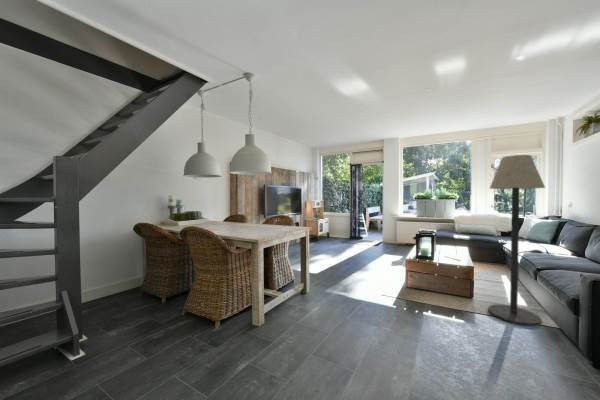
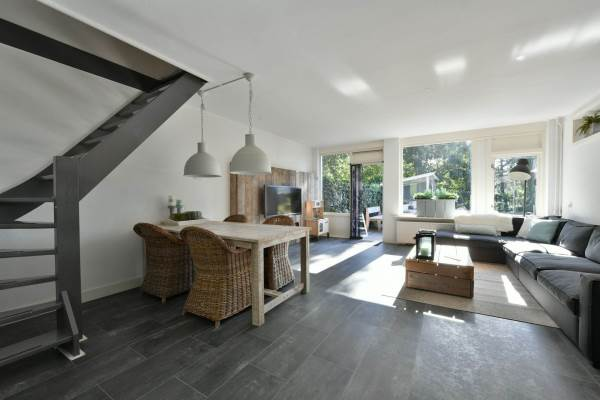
- floor lamp (514, 236)
